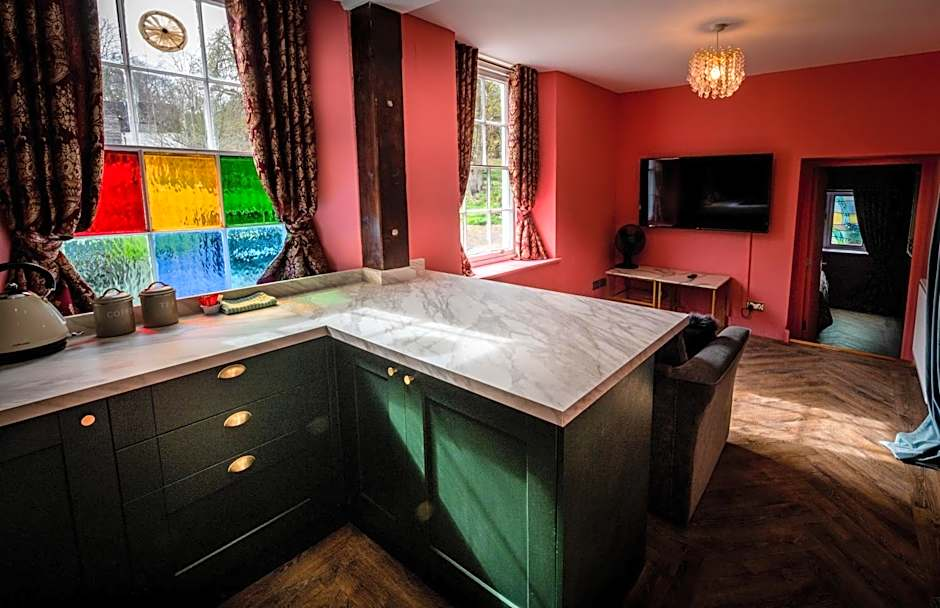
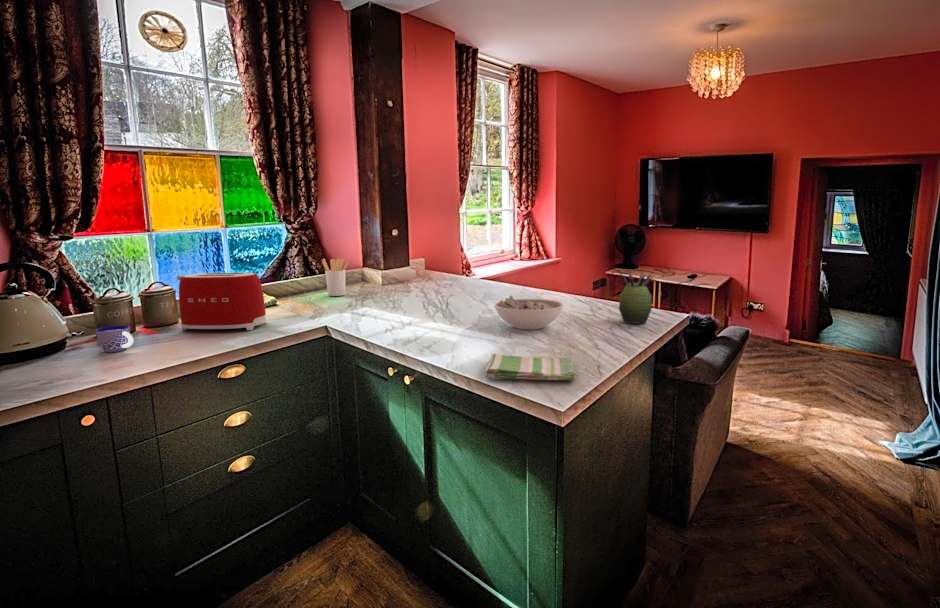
+ bowl (528, 311)
+ utensil holder (336, 276)
+ cup (117, 339)
+ toaster (220, 300)
+ dish towel (530, 365)
+ succulent plant (635, 297)
